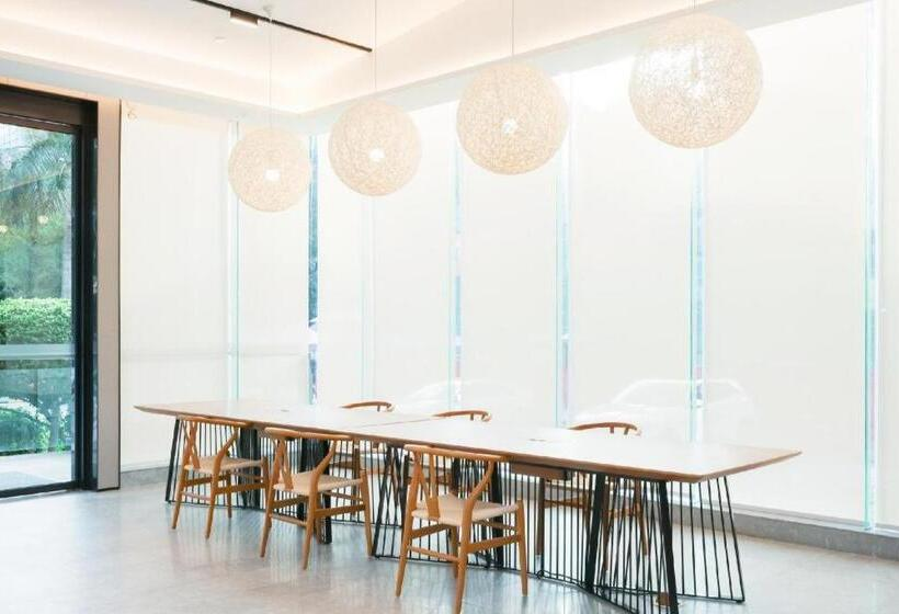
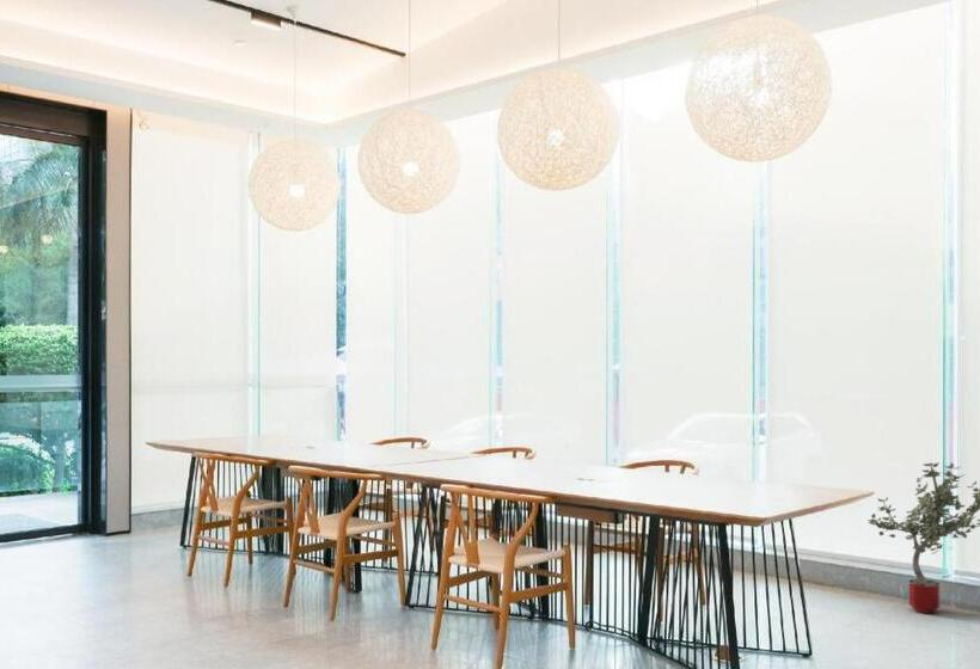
+ potted tree (927, 534)
